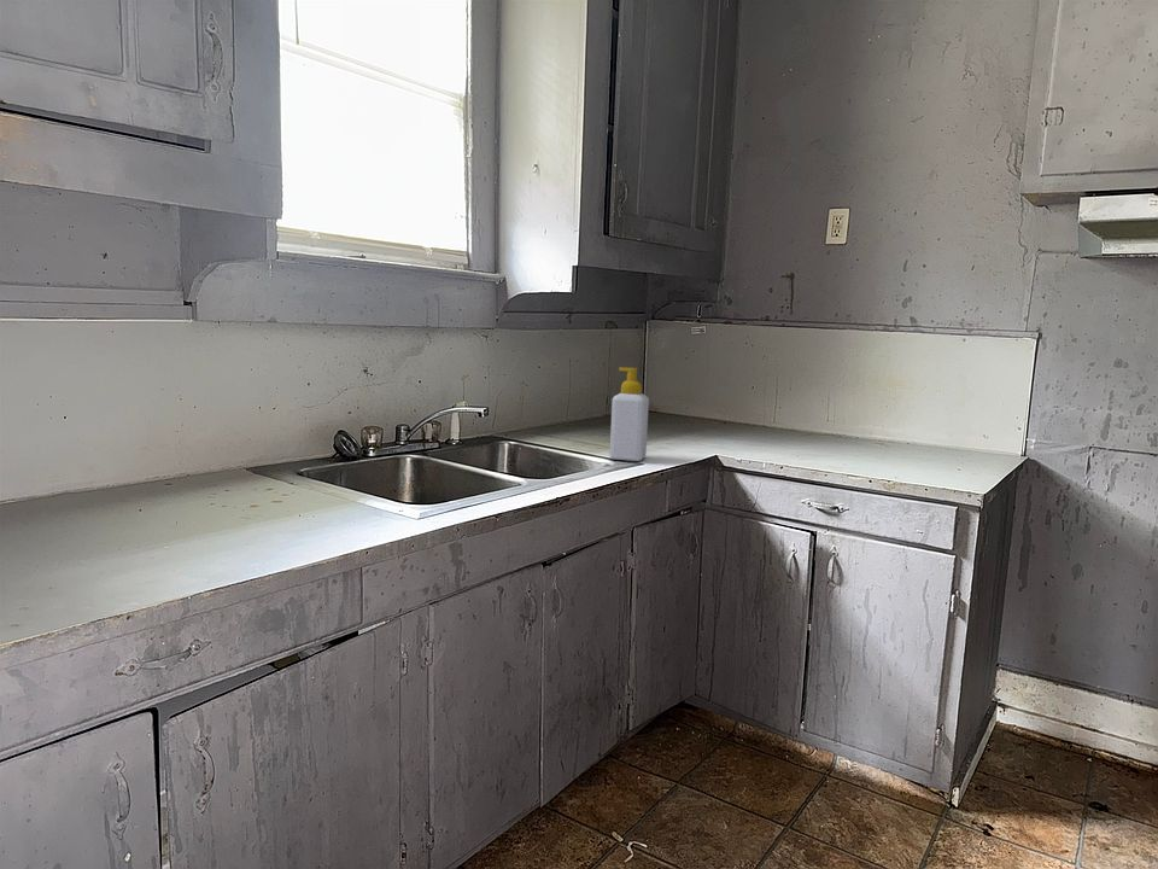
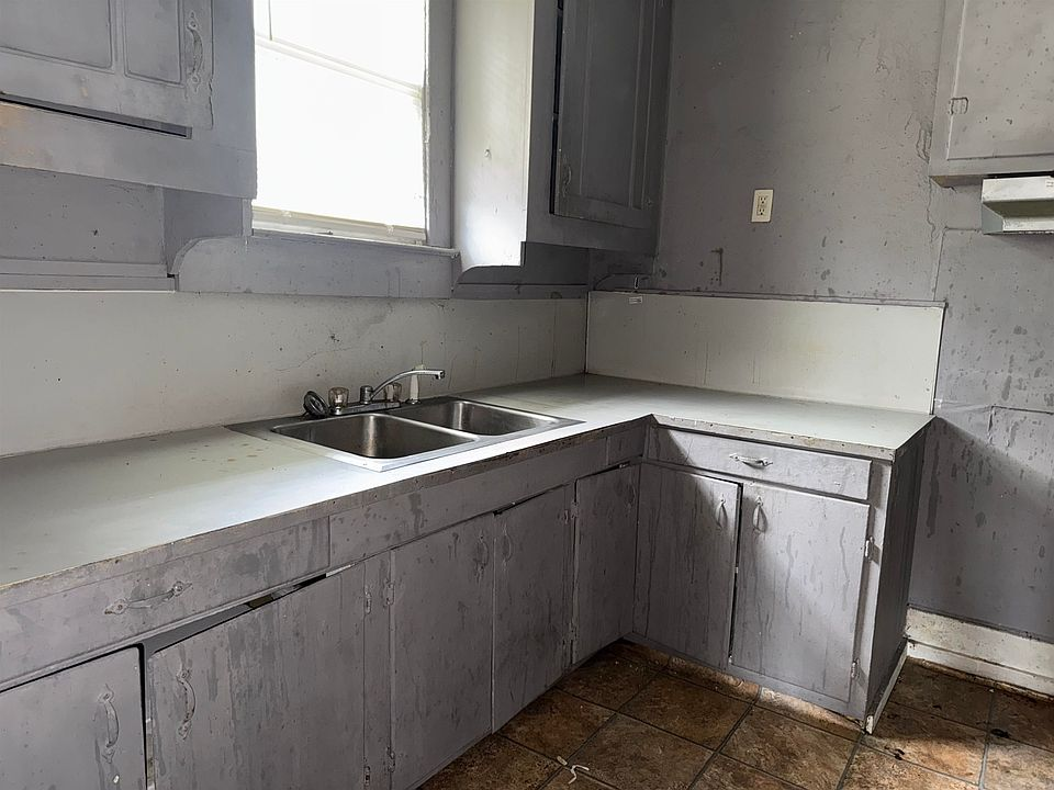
- soap bottle (630, 413)
